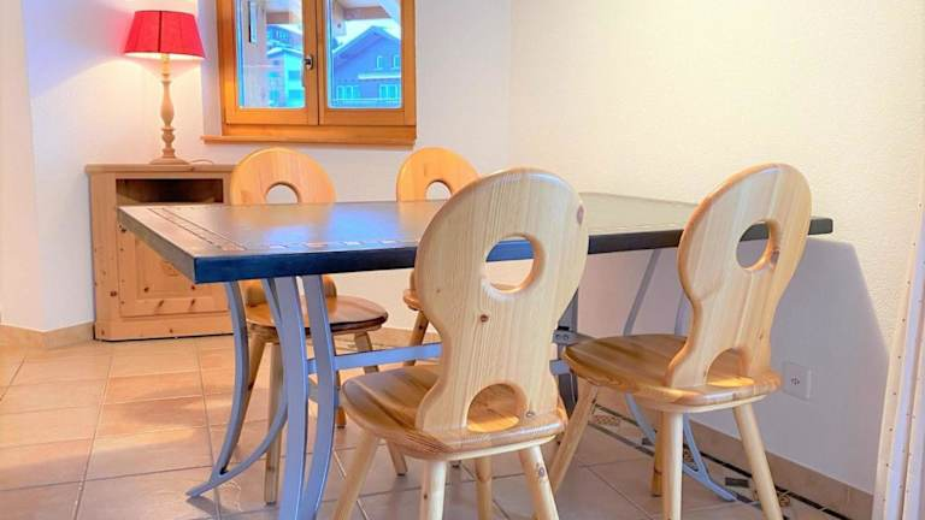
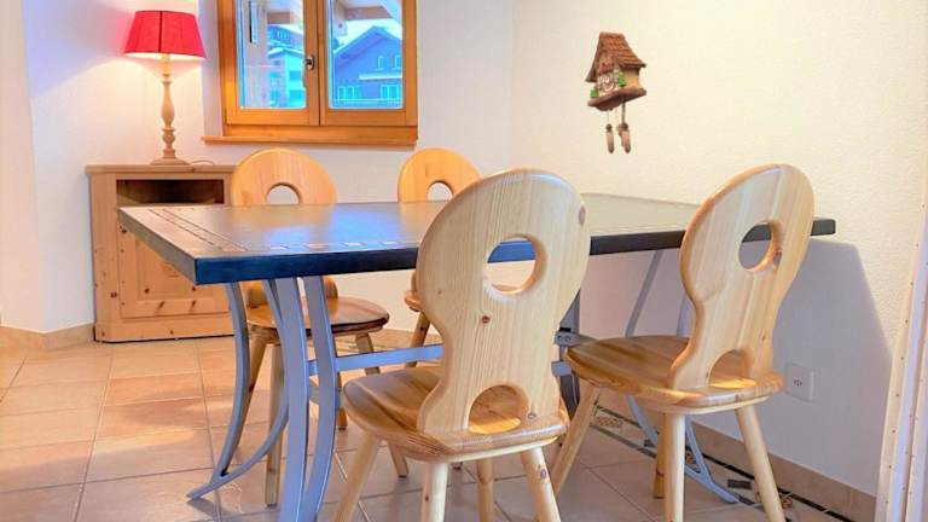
+ cuckoo clock (613, 93)
